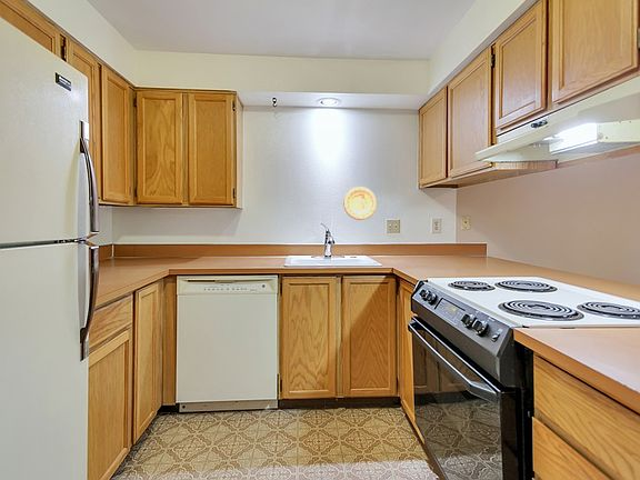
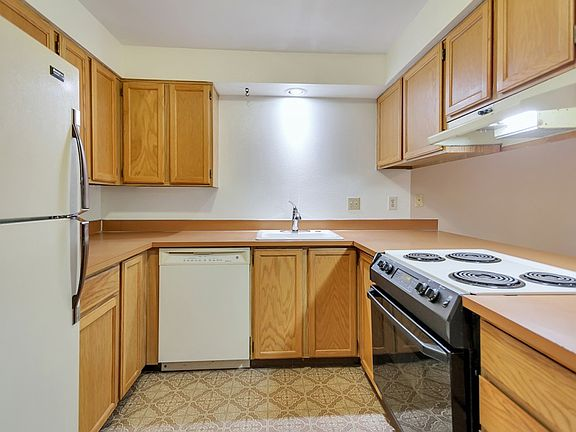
- decorative plate (360, 202)
